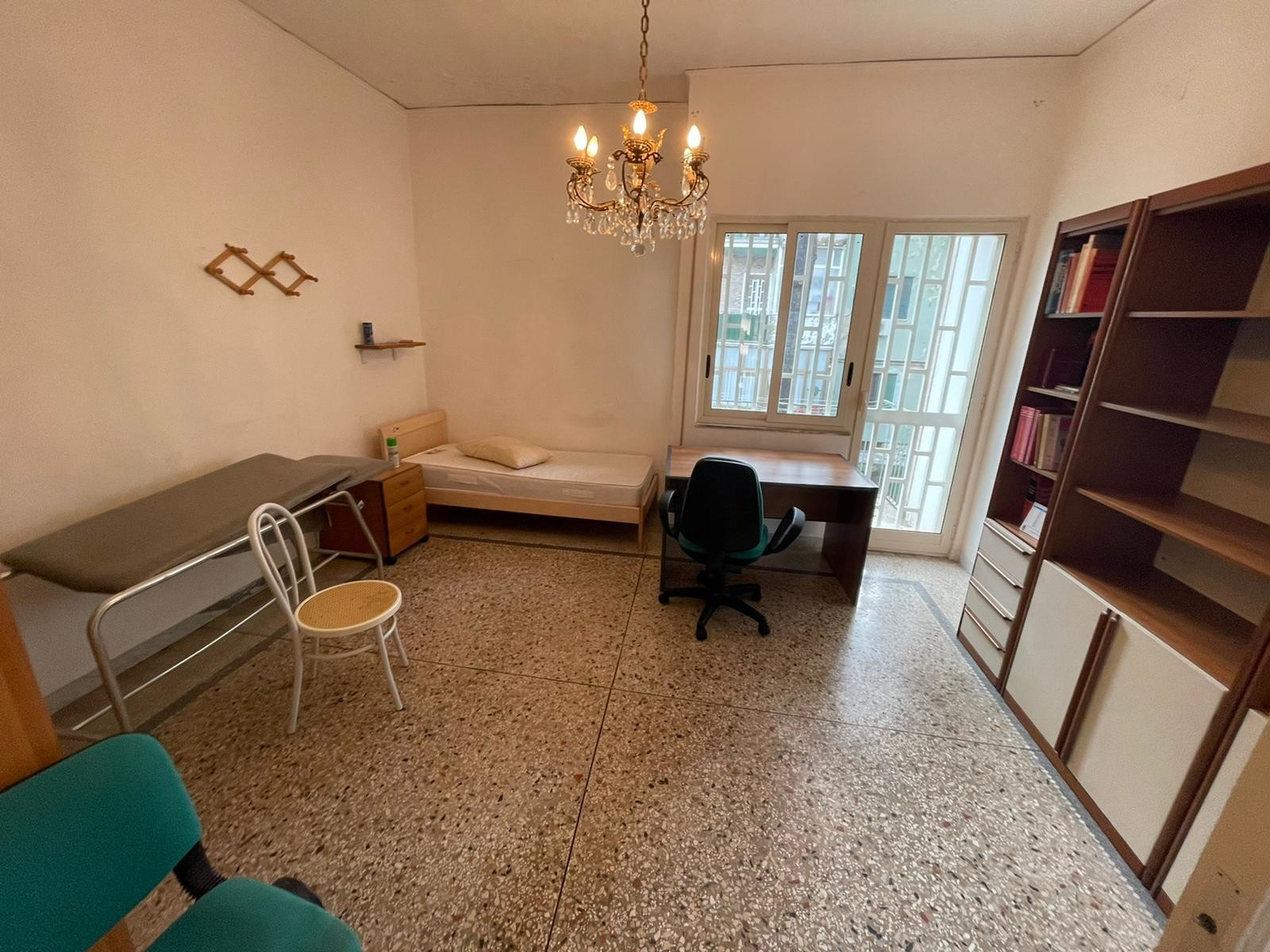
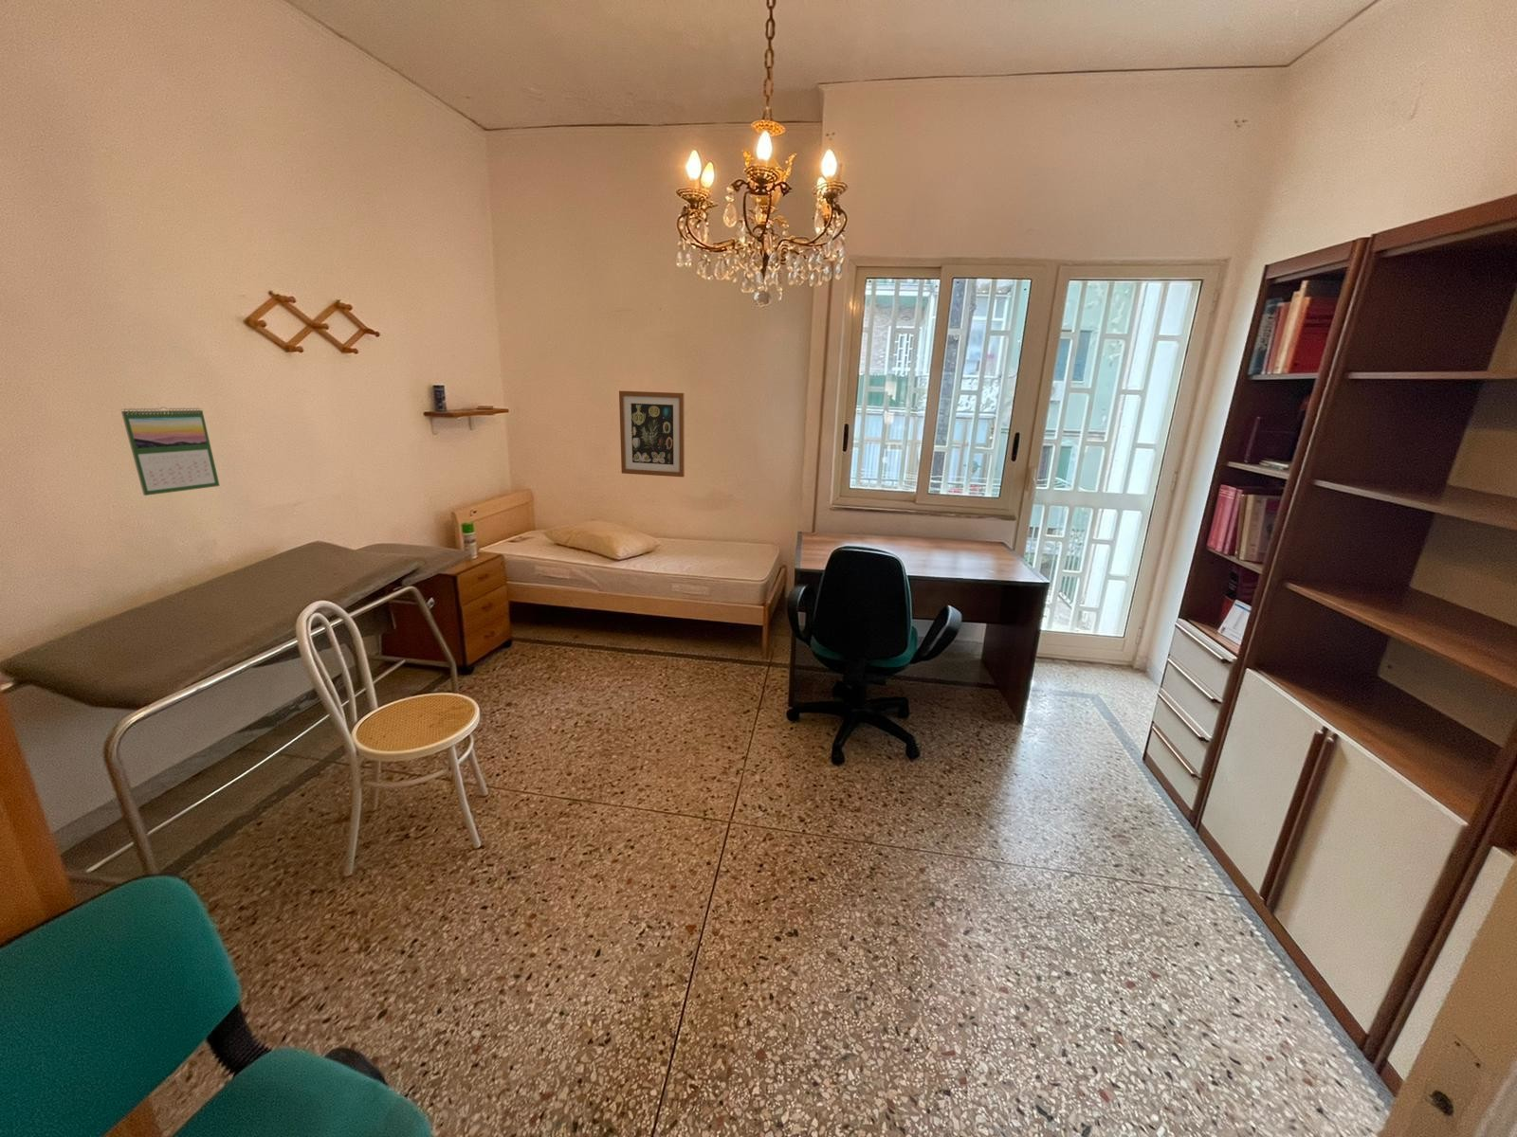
+ calendar (173, 449)
+ wall art (651, 434)
